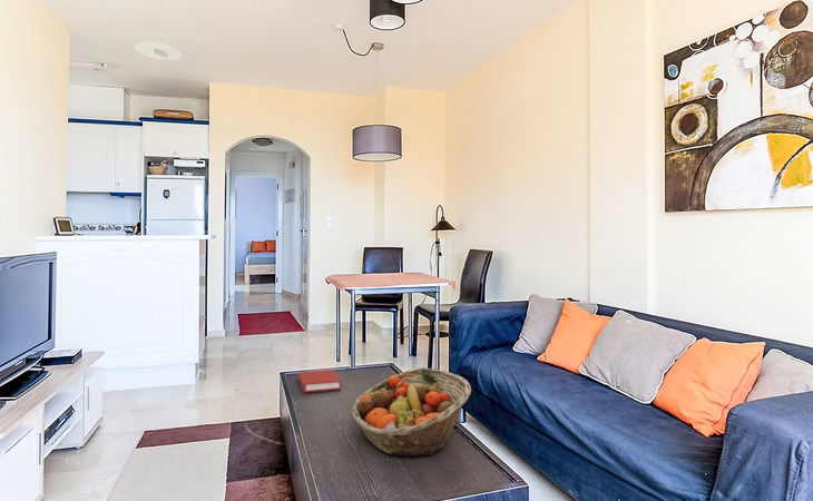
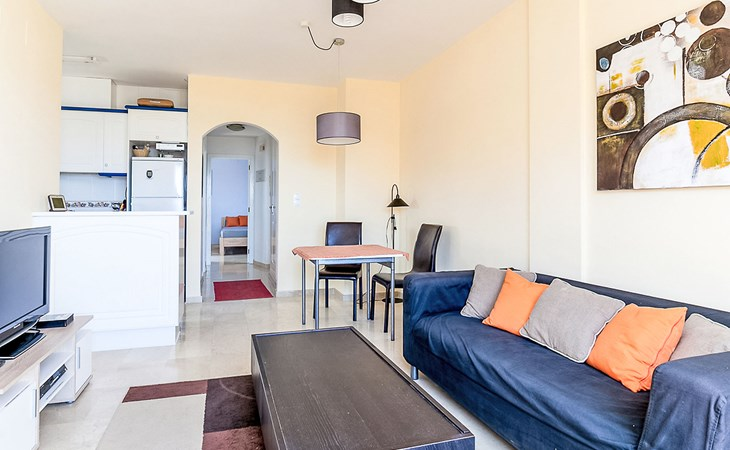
- recessed light (158, 49)
- fruit basket (410, 407)
- book (319, 380)
